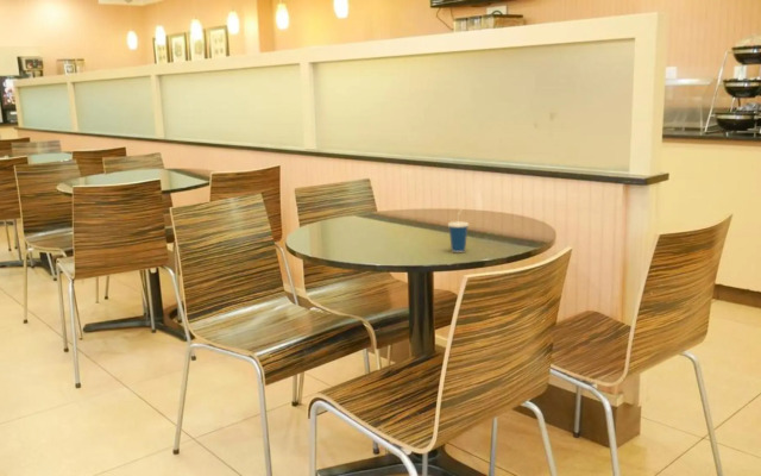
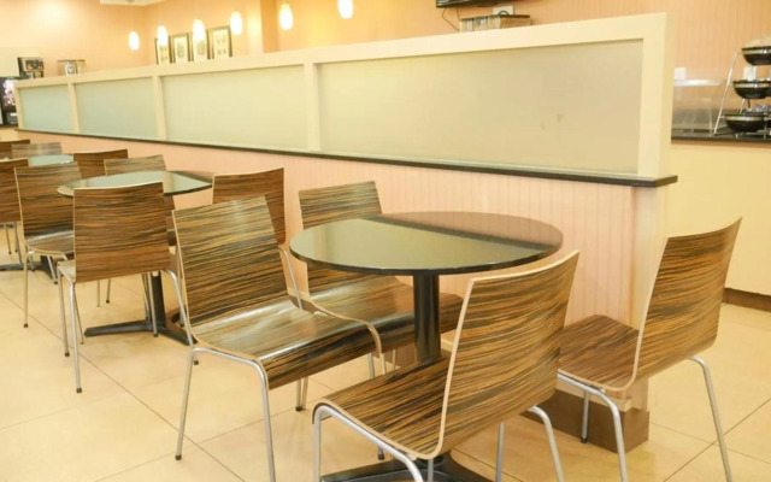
- cup (458, 230)
